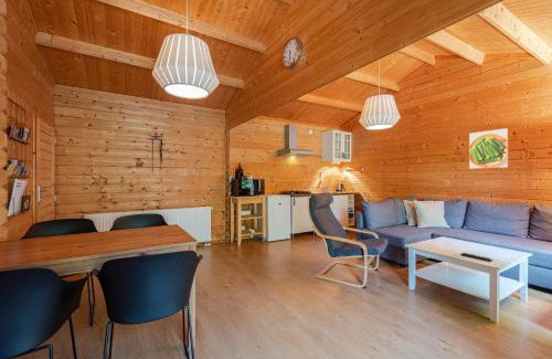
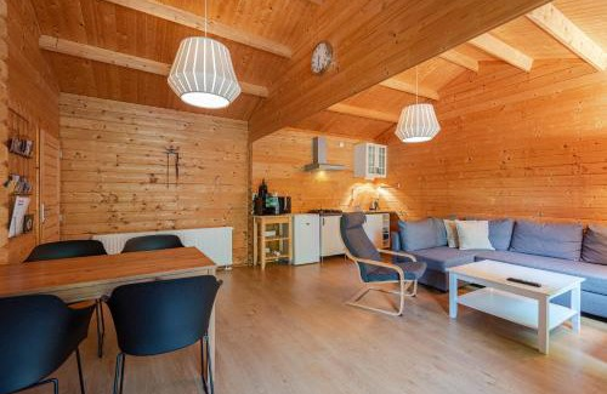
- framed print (487, 149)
